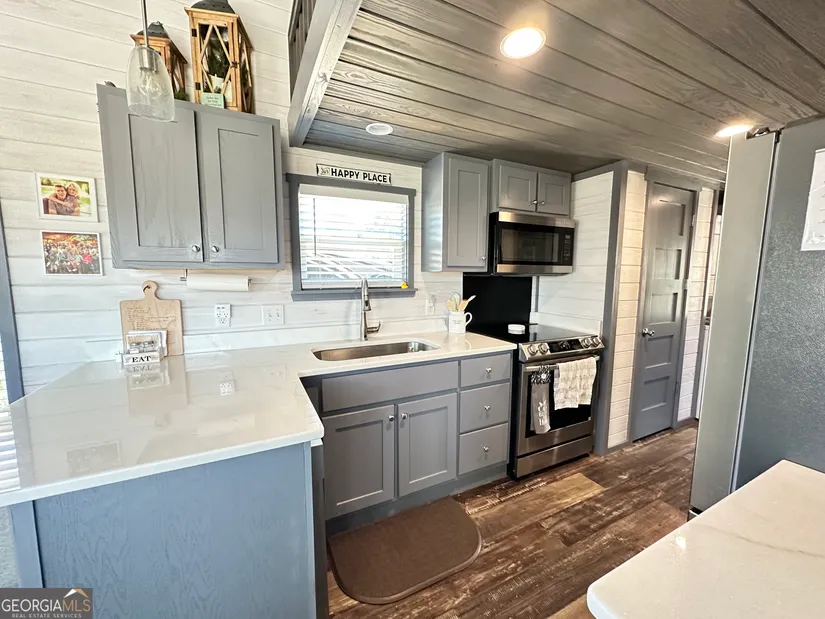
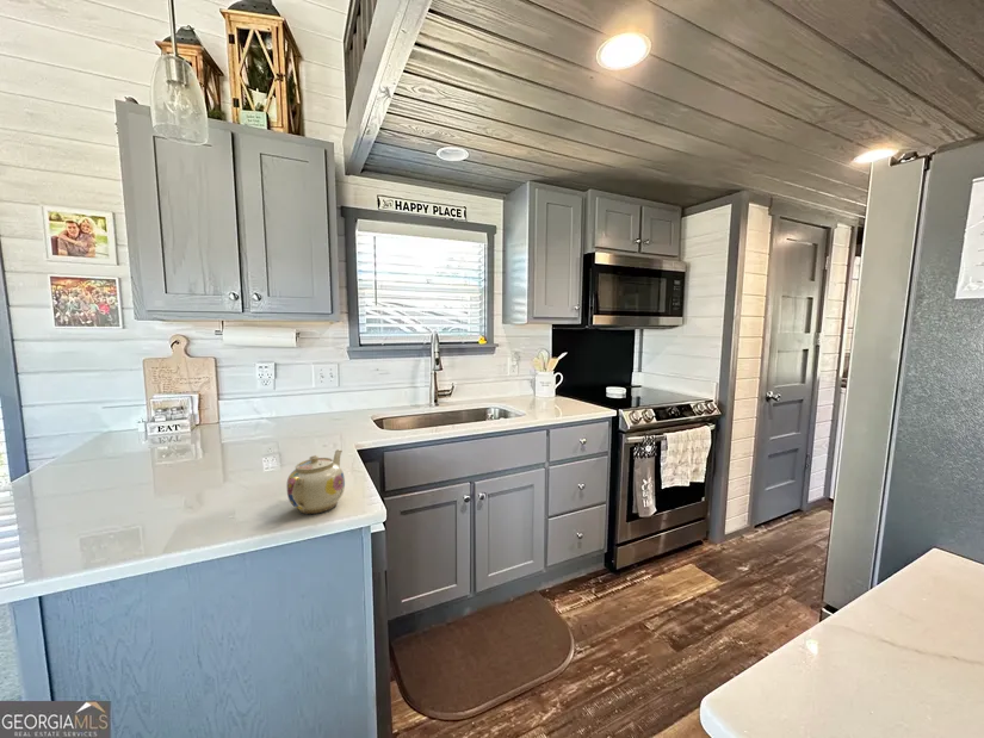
+ teapot (316, 479)
